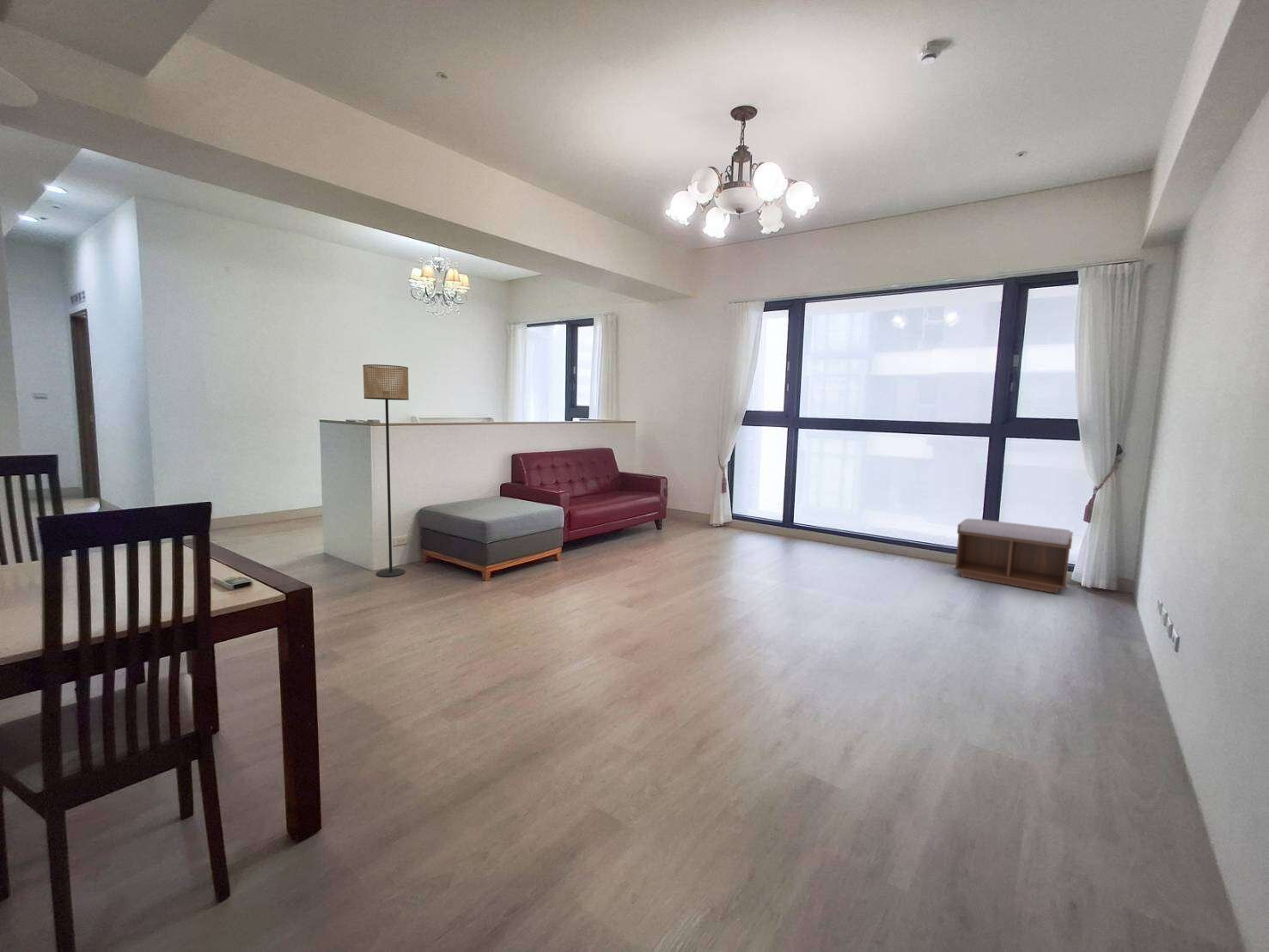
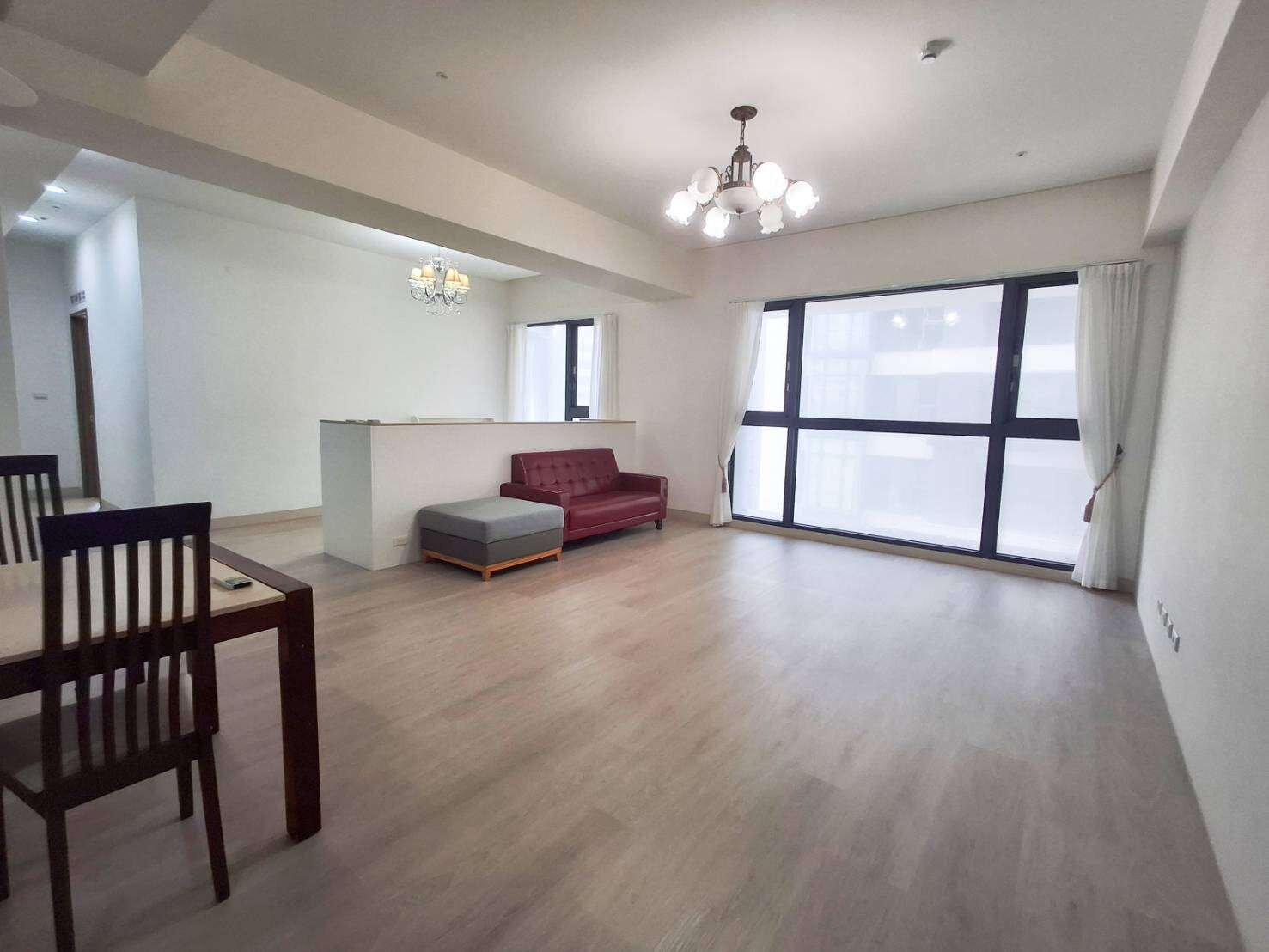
- bench (1011, 552)
- floor lamp (388, 472)
